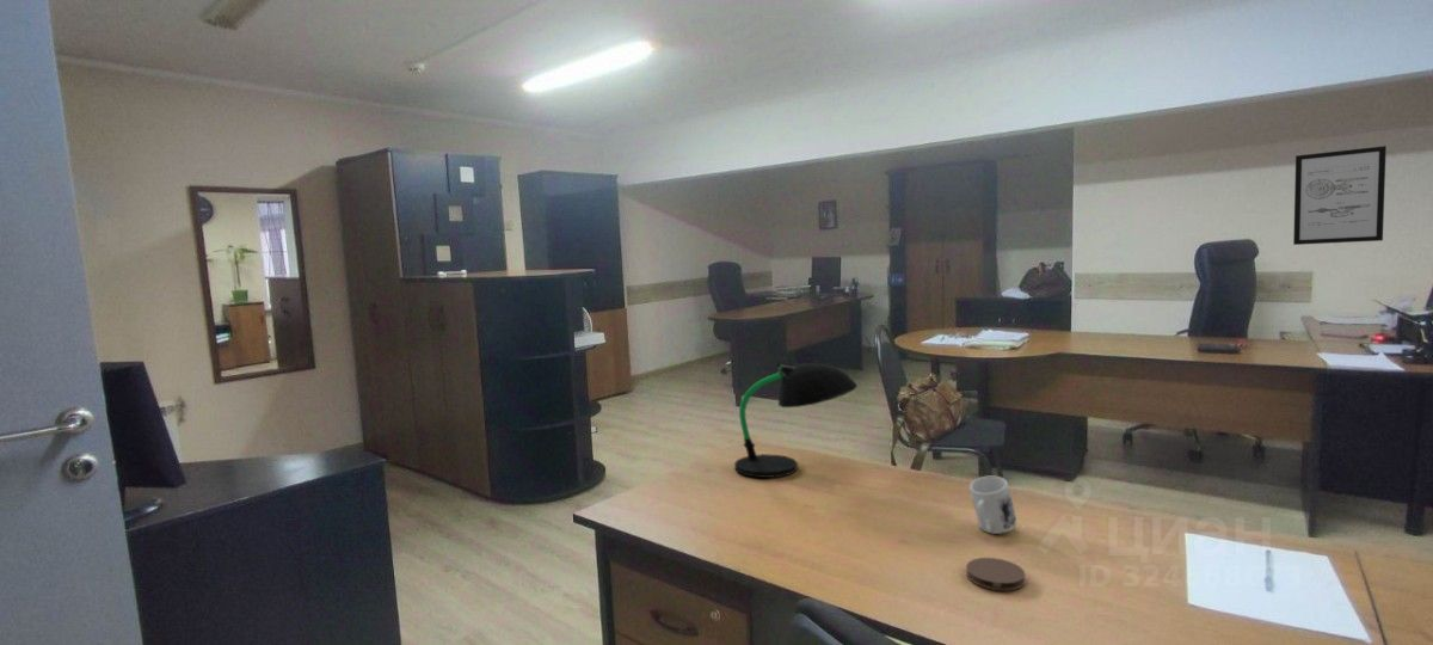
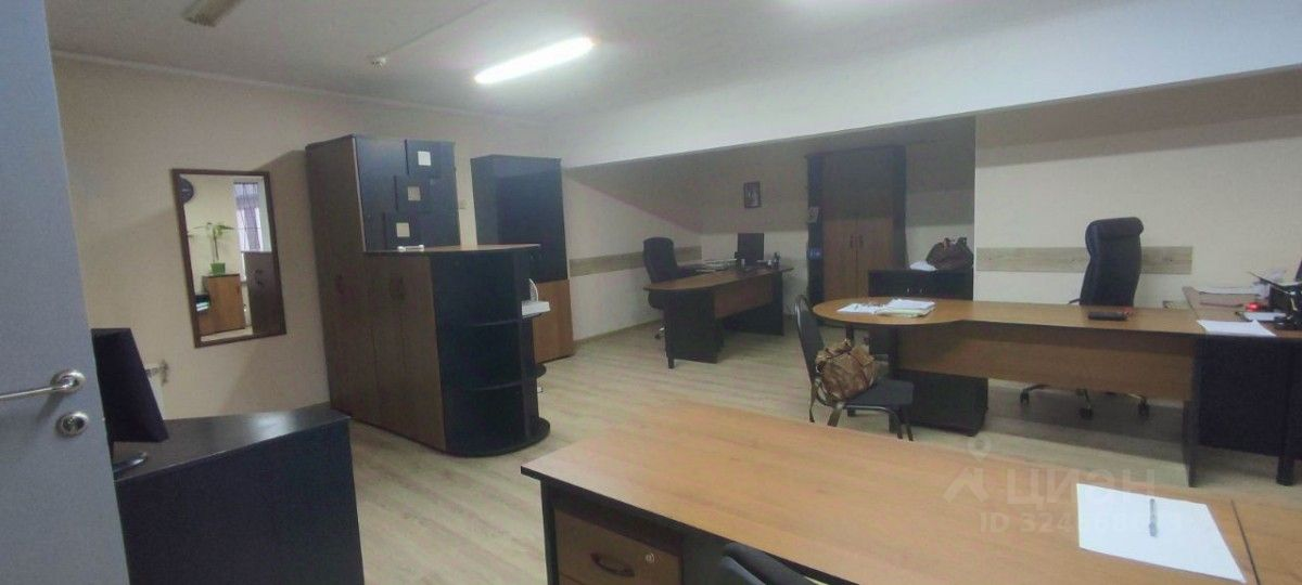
- desk lamp (794, 406)
- wall art (1337, 197)
- coaster (995, 573)
- mug (994, 505)
